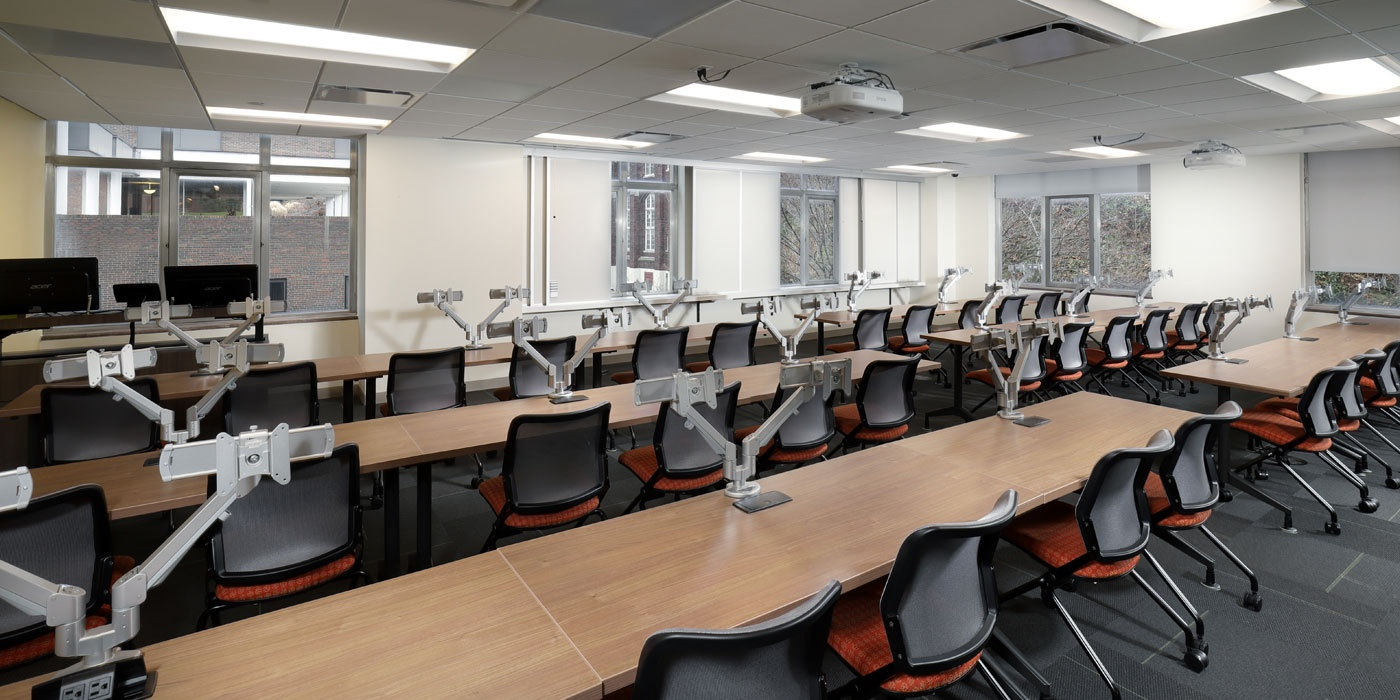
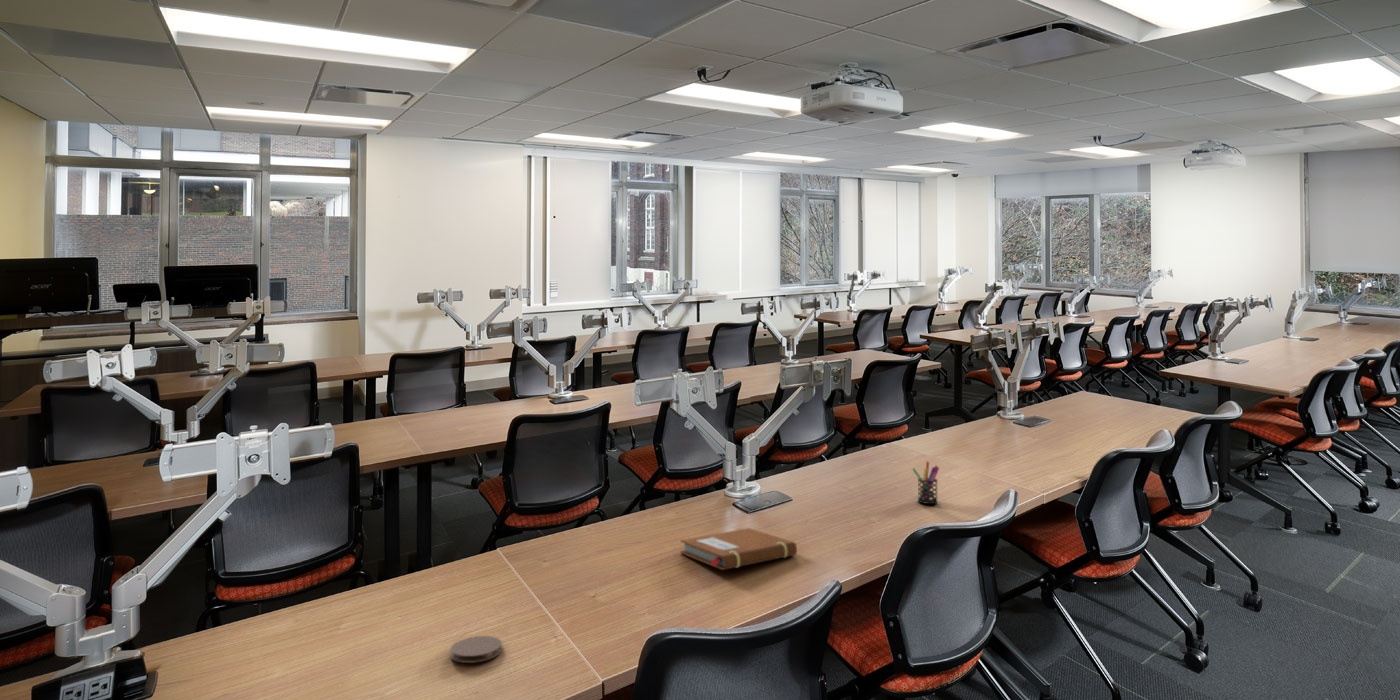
+ pen holder (925, 482)
+ coaster (476, 648)
+ notebook (736, 548)
